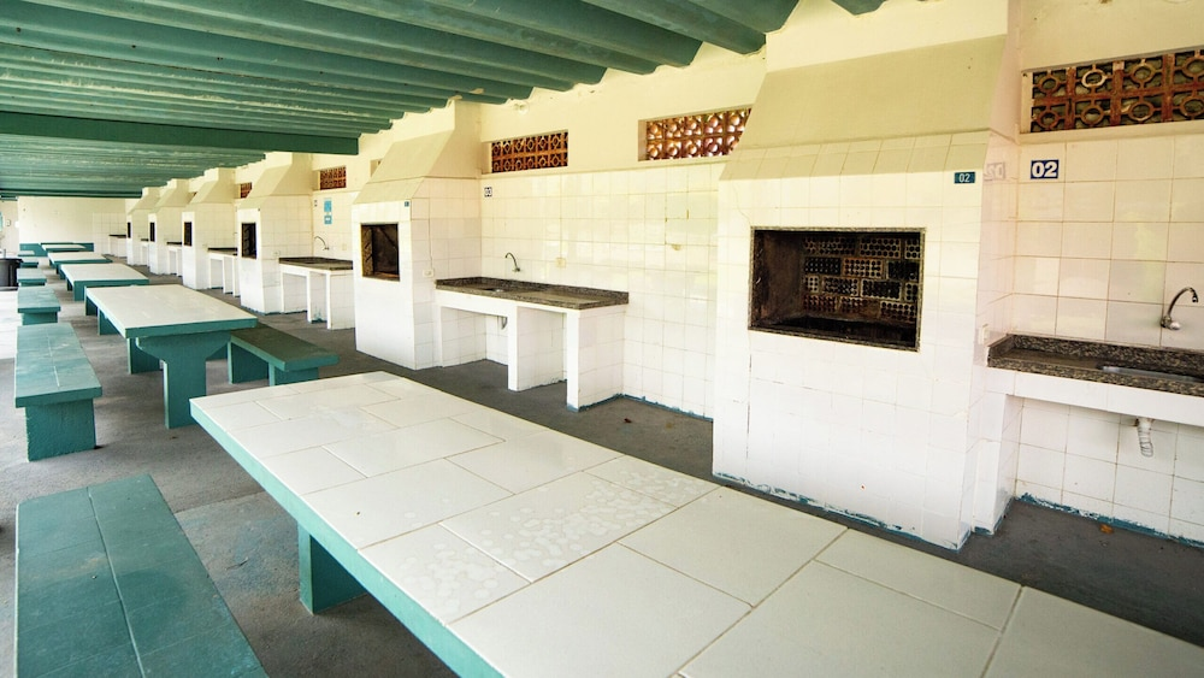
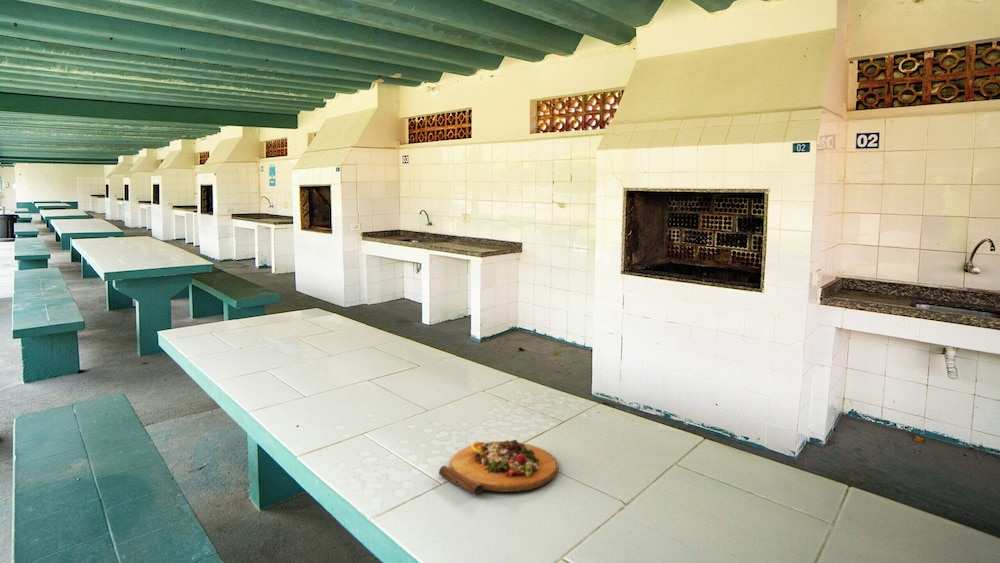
+ cutting board (499, 455)
